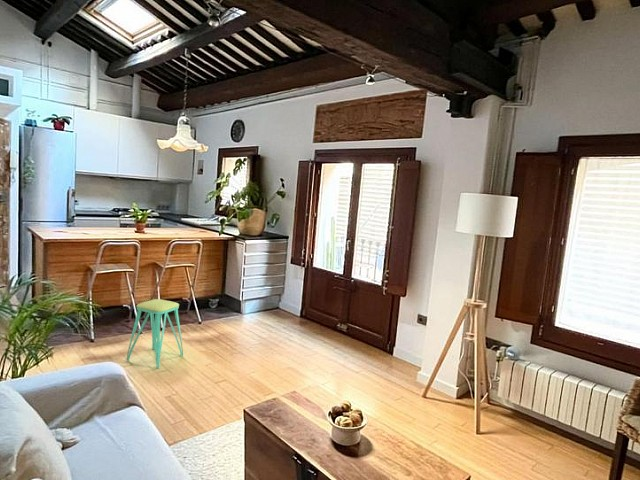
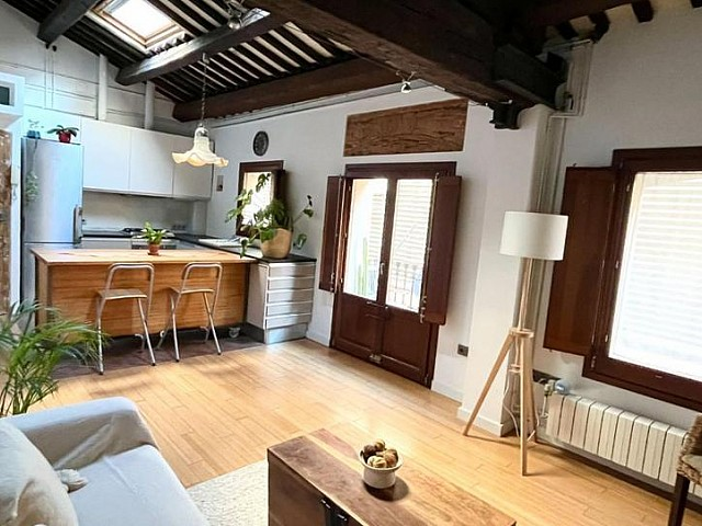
- stool (156, 330)
